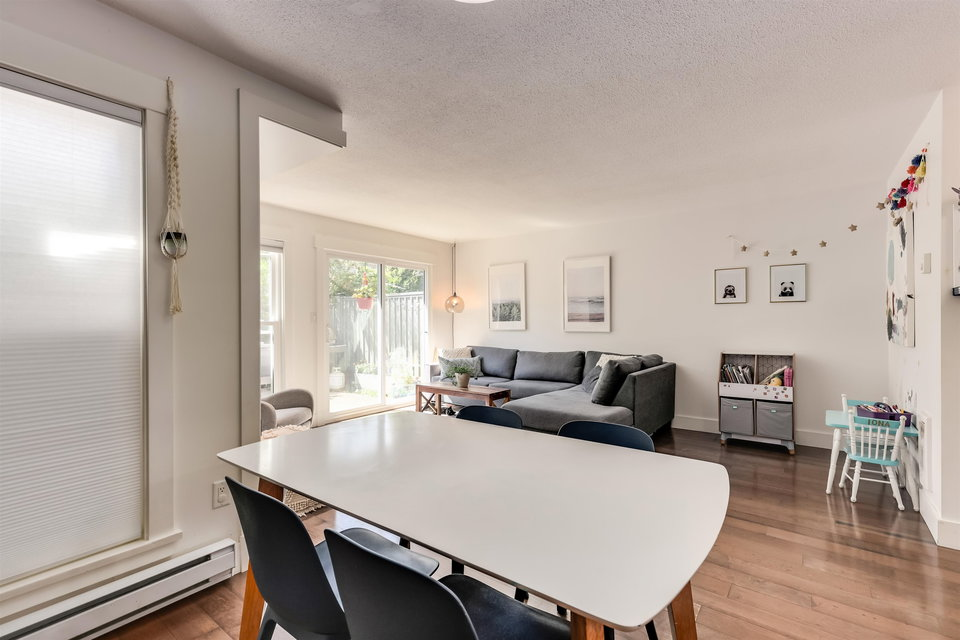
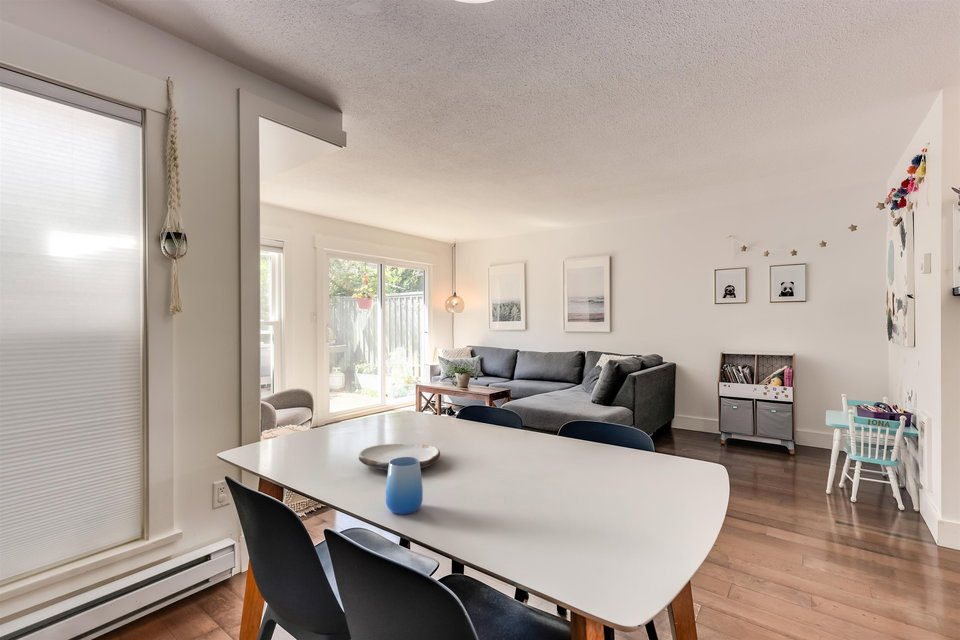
+ cup (404, 485)
+ plate (400, 456)
